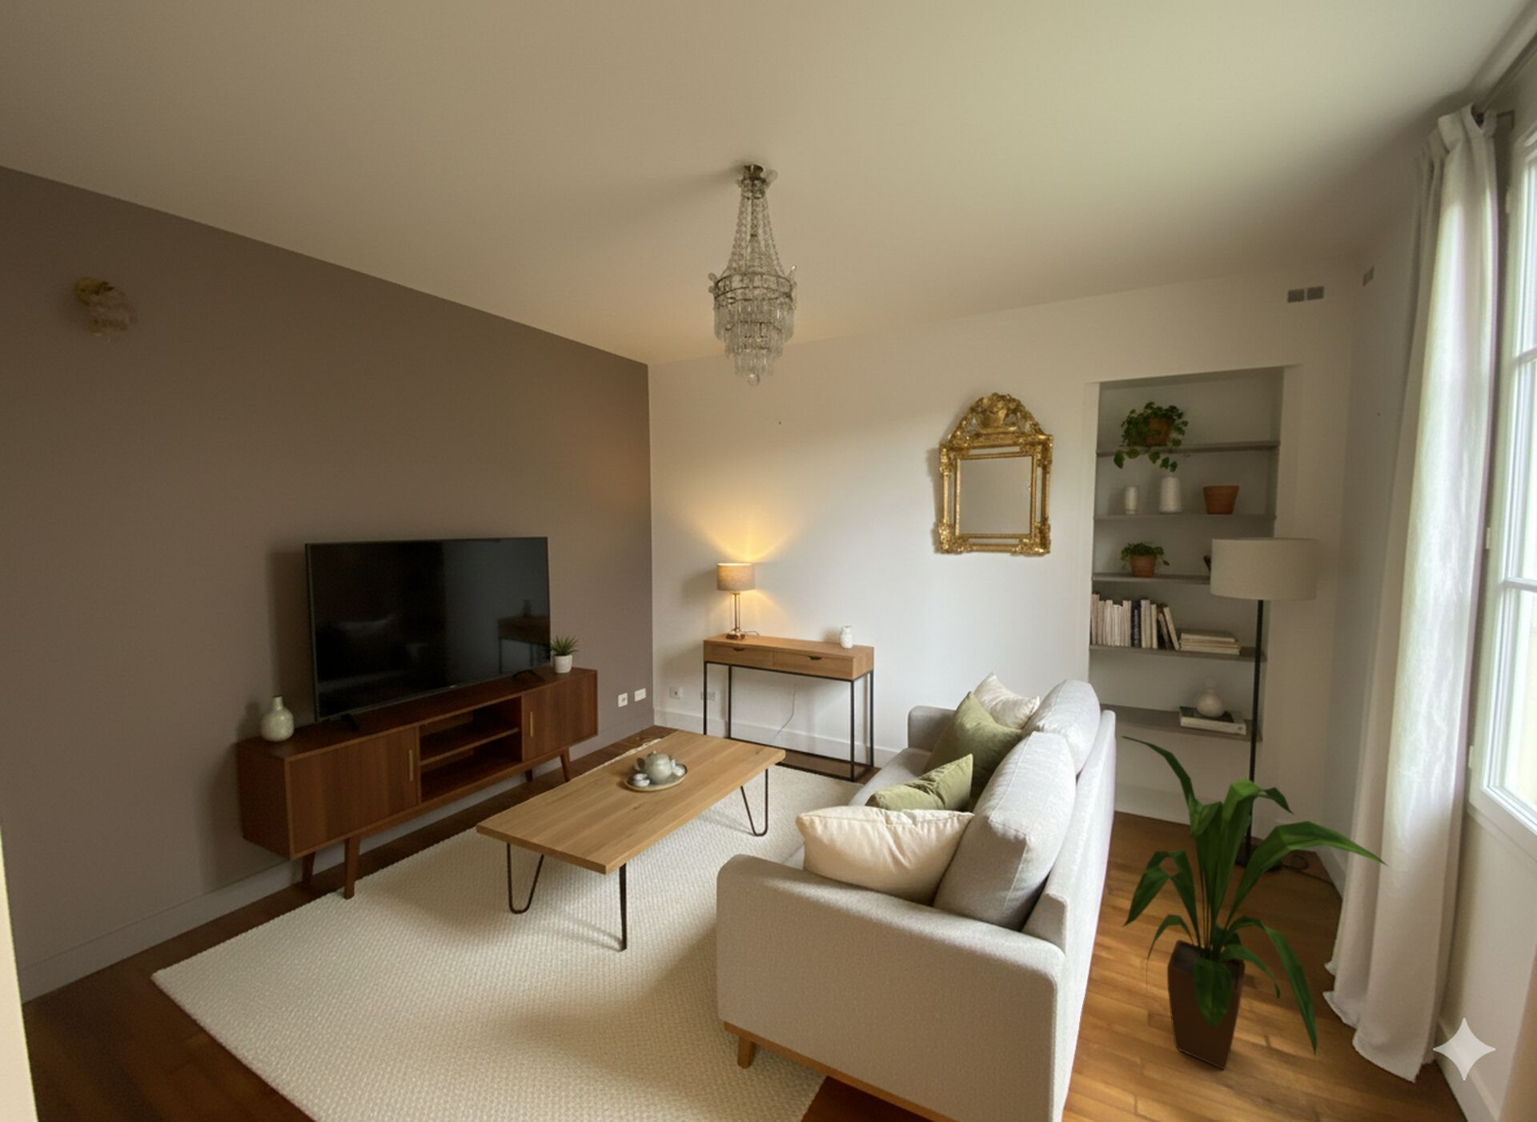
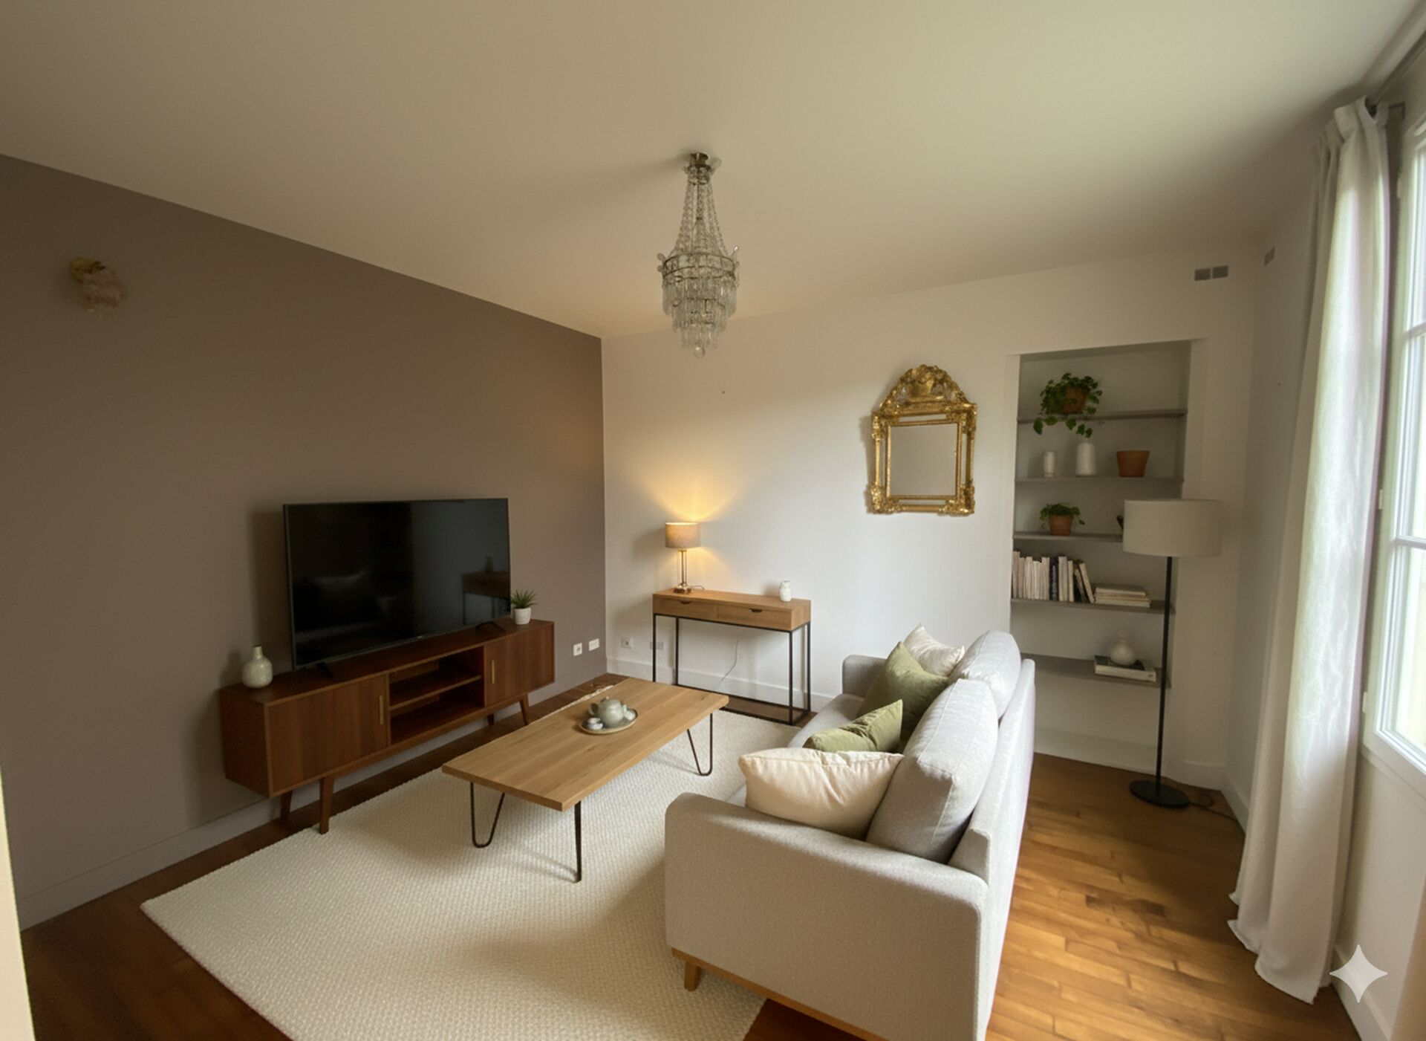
- house plant (1237, 907)
